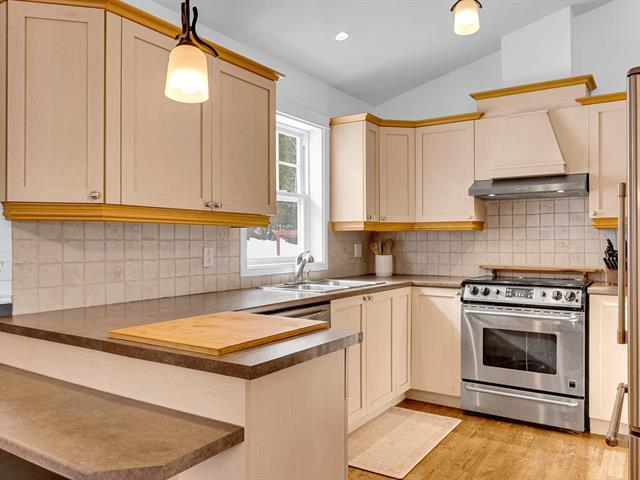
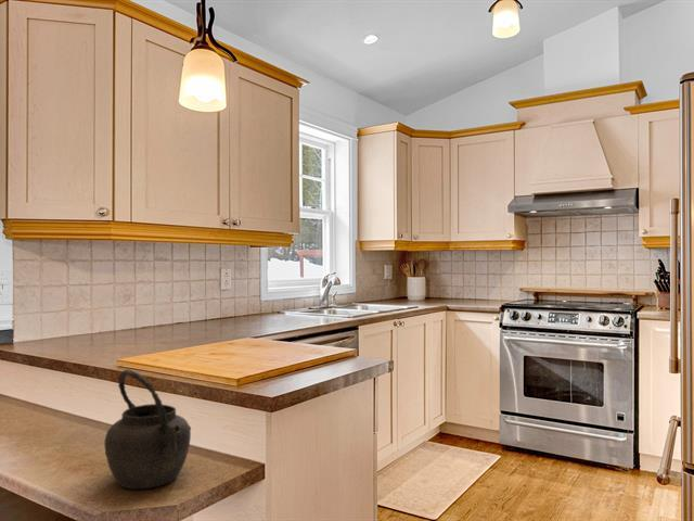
+ kettle (150, 425)
